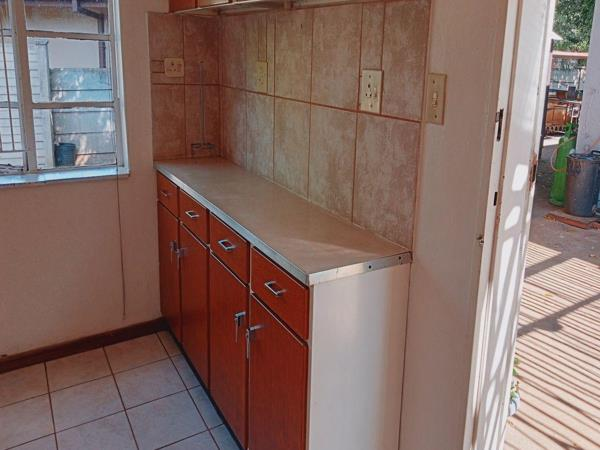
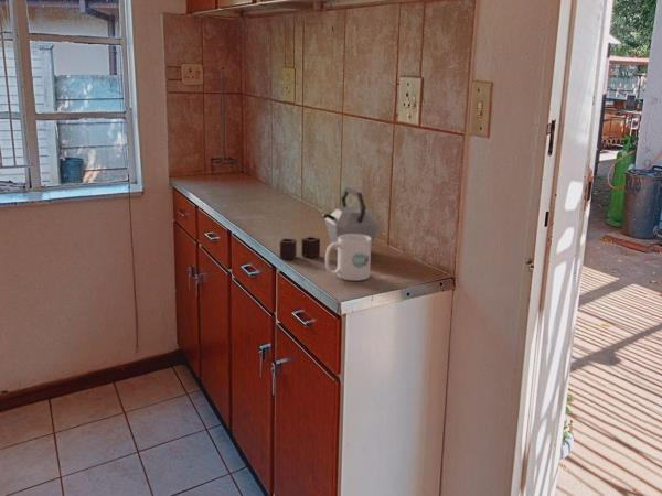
+ mug (348, 257)
+ kettle (328, 223)
